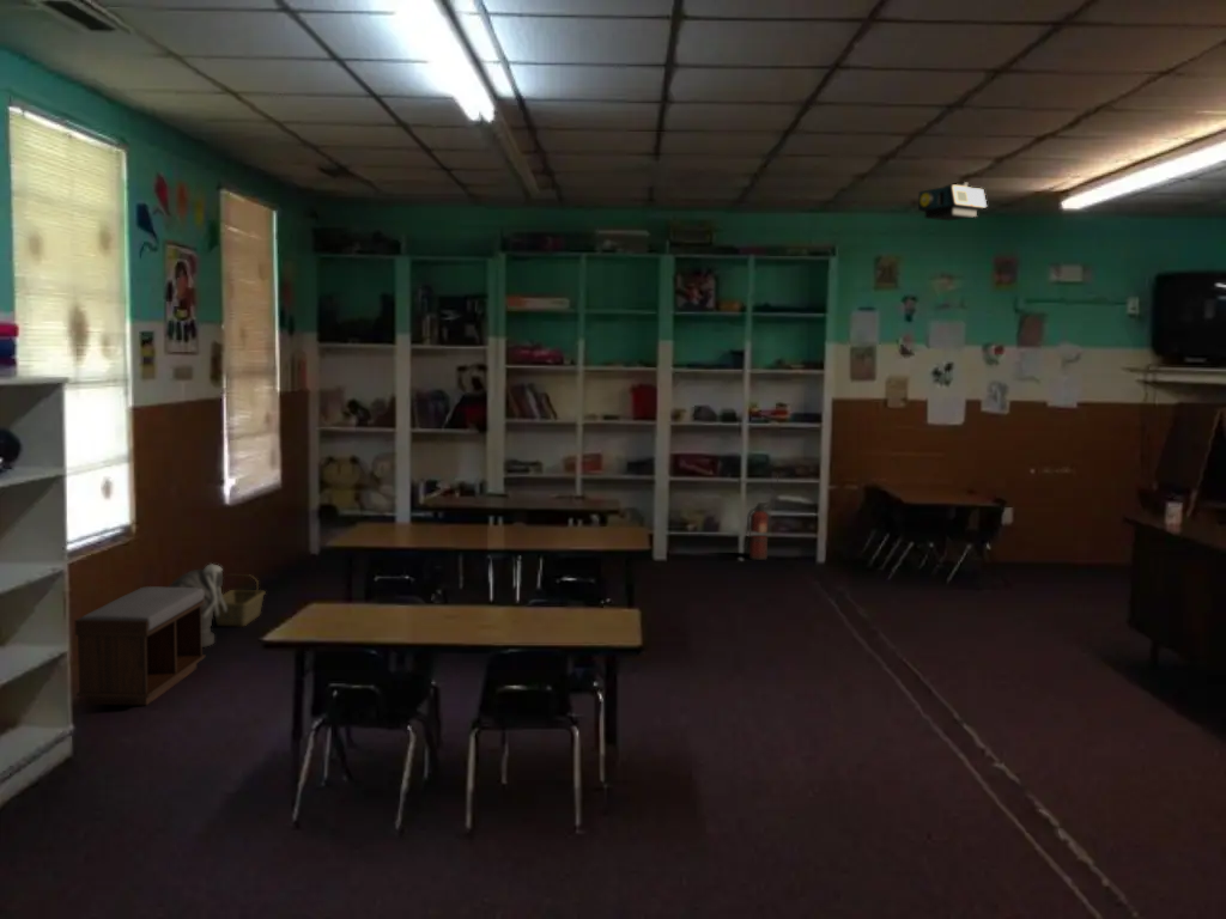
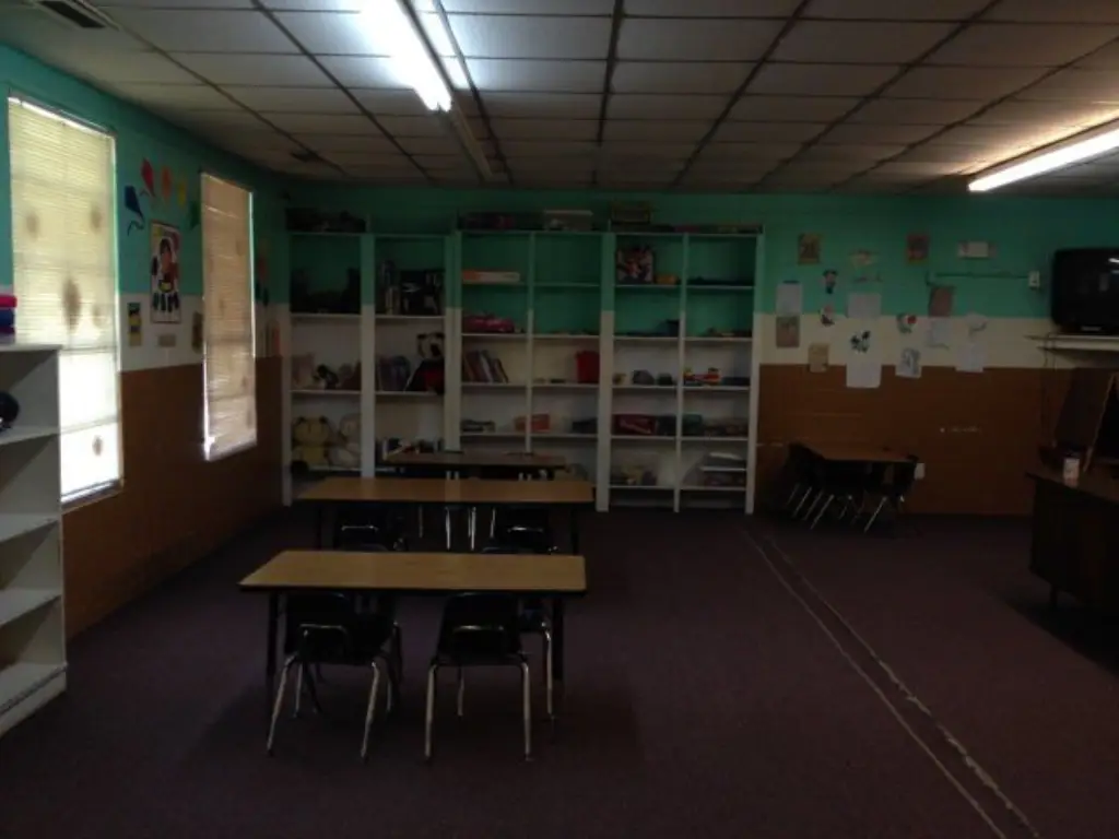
- fire extinguisher (755, 530)
- basket (238, 597)
- bust sculpture (201, 605)
- bench (145, 641)
- projector (952, 200)
